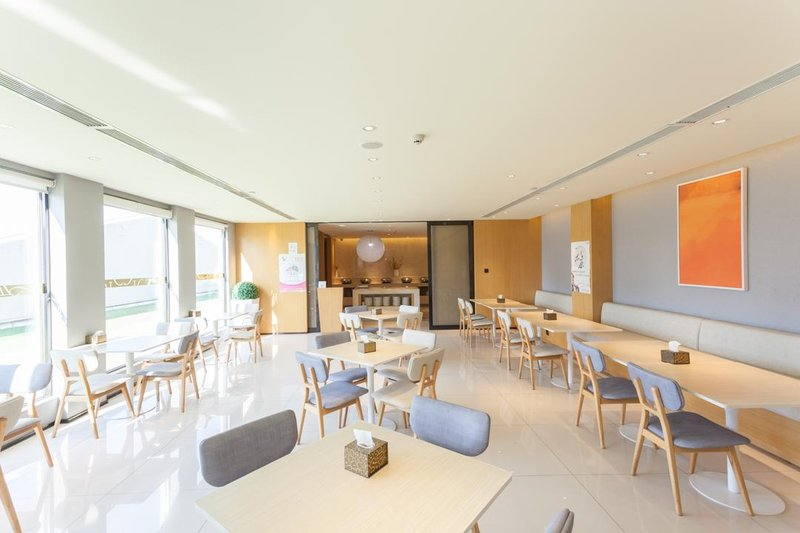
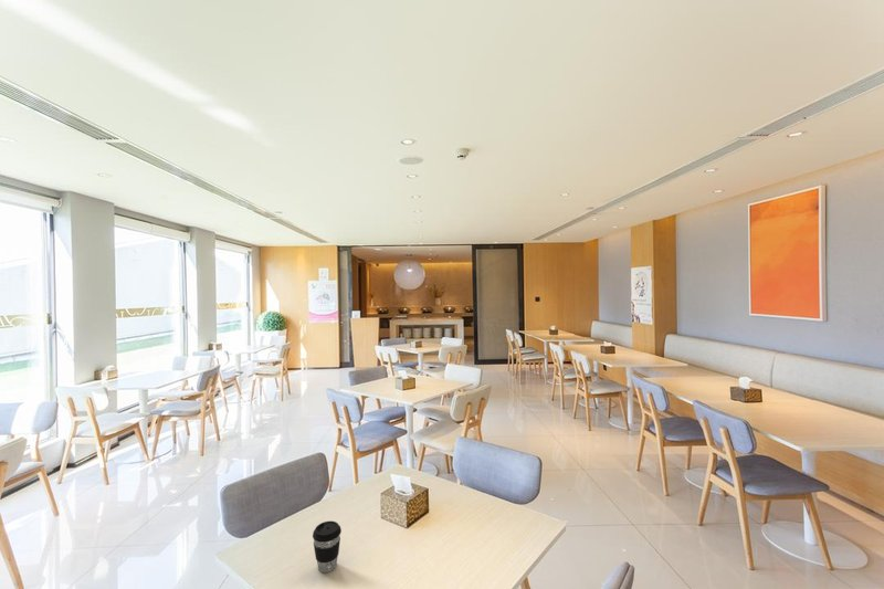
+ coffee cup (327, 547)
